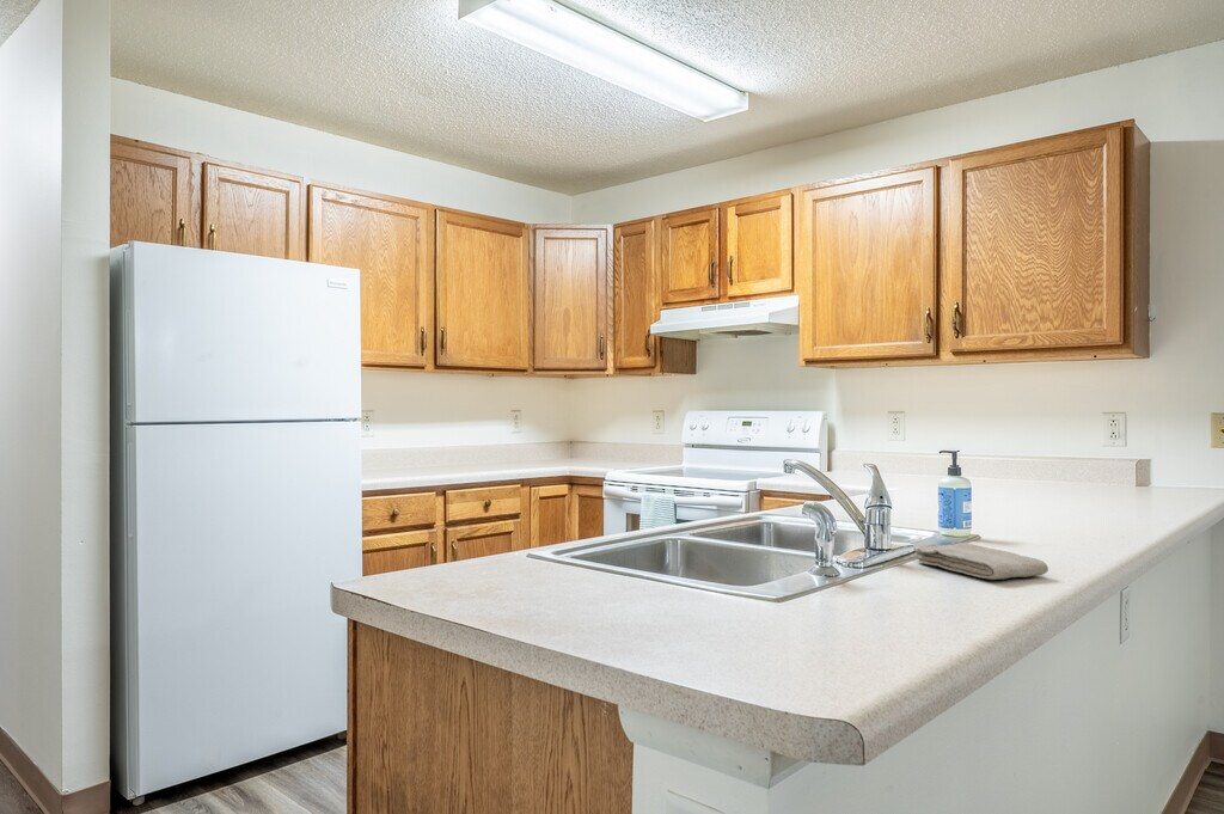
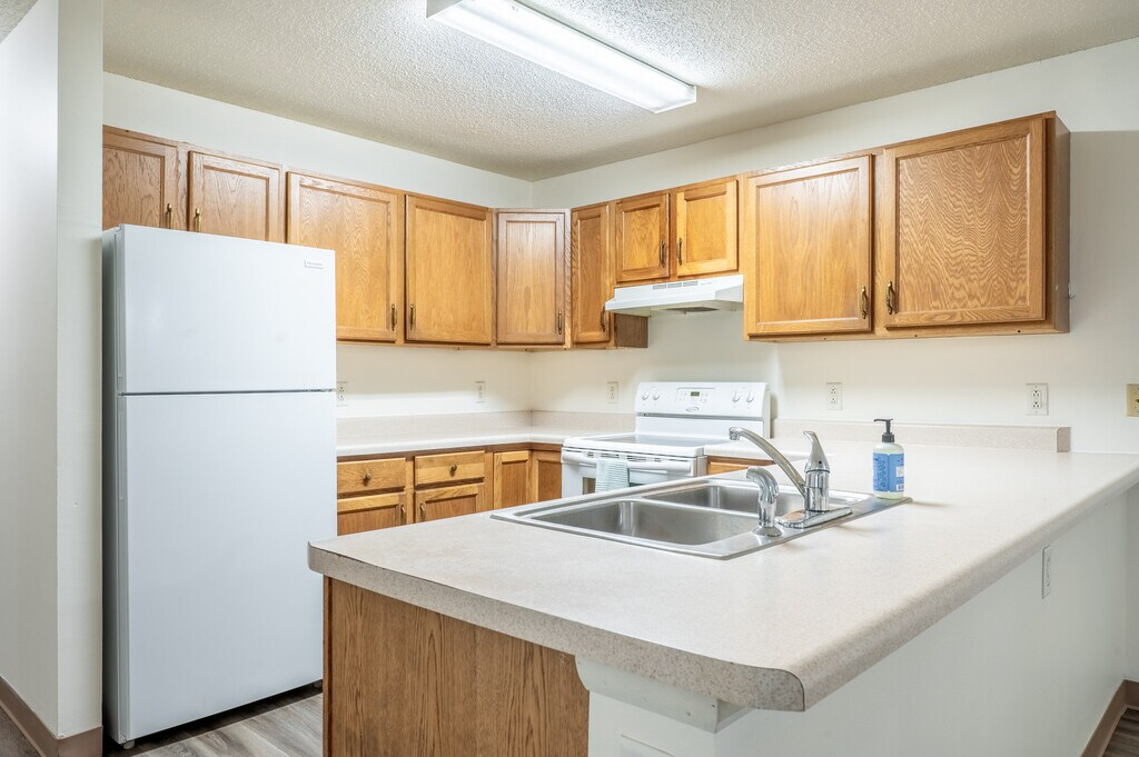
- washcloth (977, 558)
